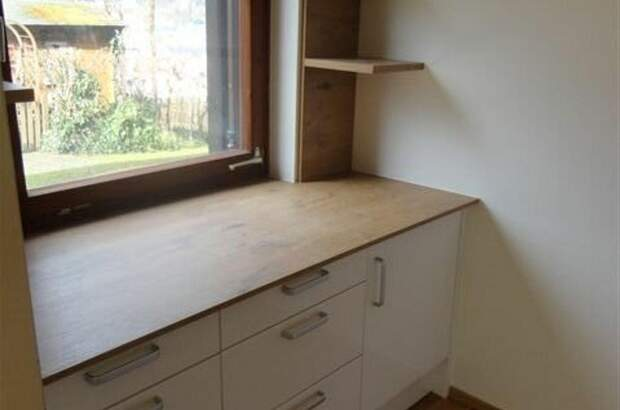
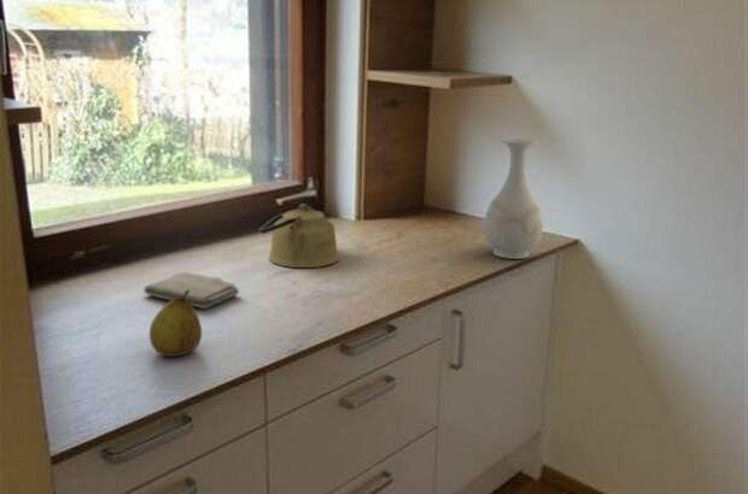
+ kettle (300, 233)
+ vase (514, 198)
+ fruit (175, 320)
+ washcloth (192, 288)
